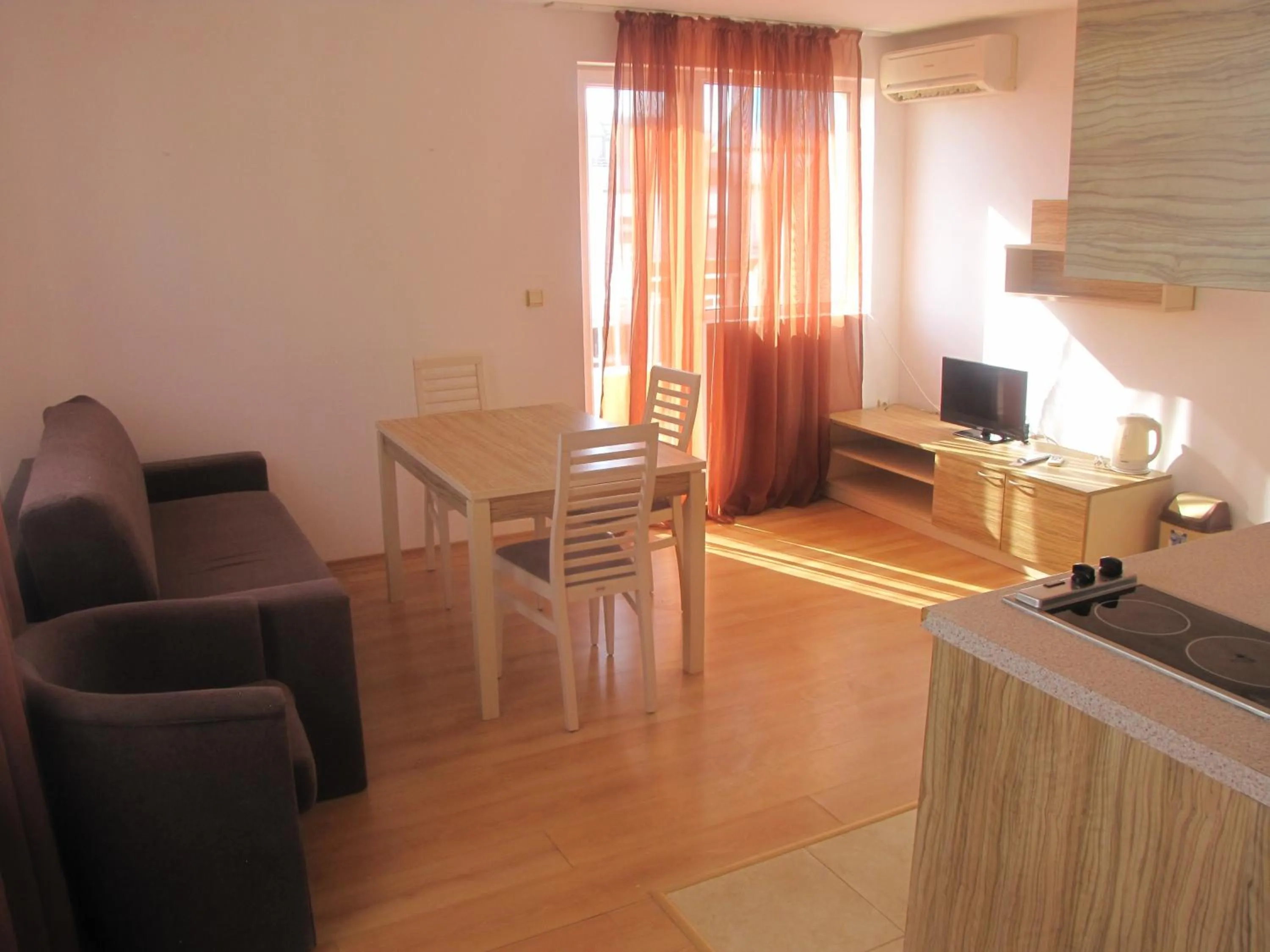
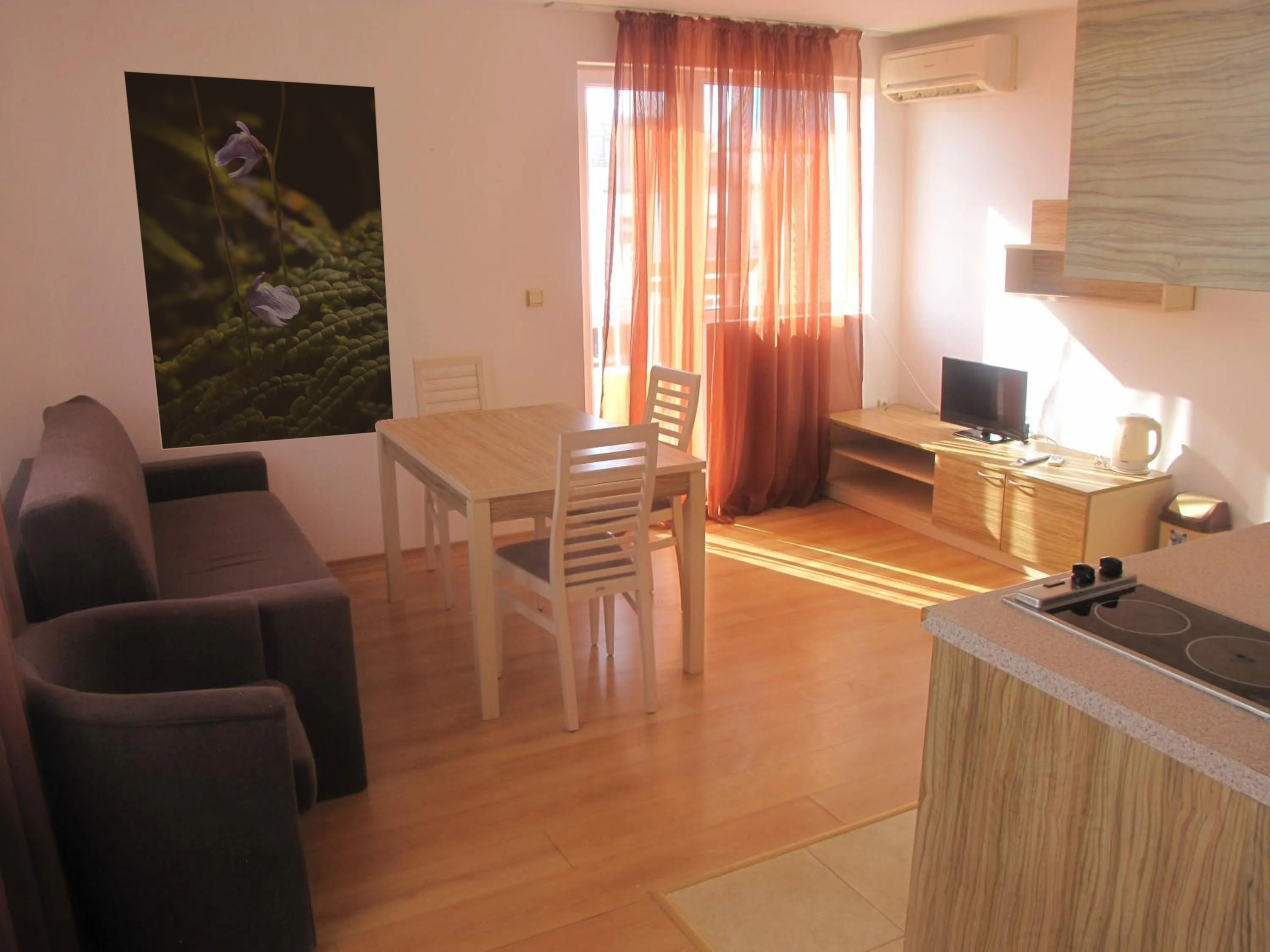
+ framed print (269, 265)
